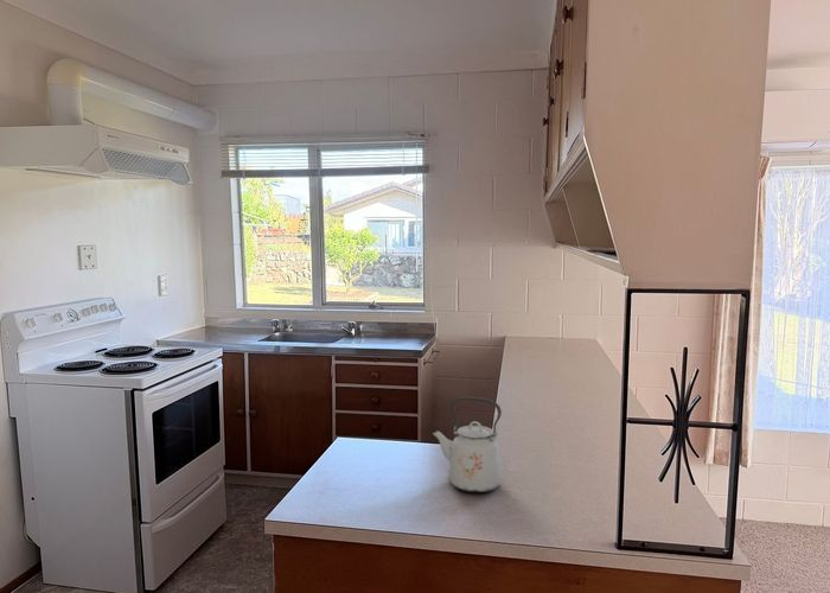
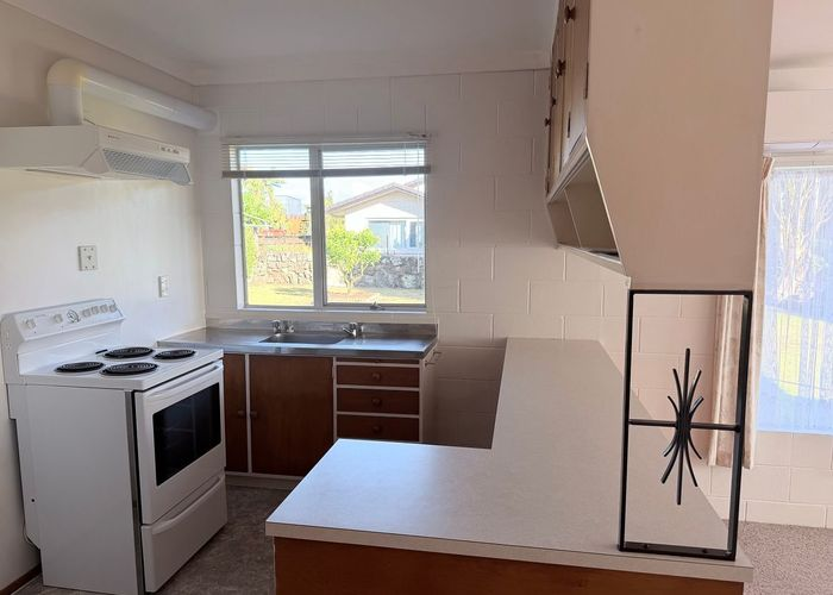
- kettle (465, 440)
